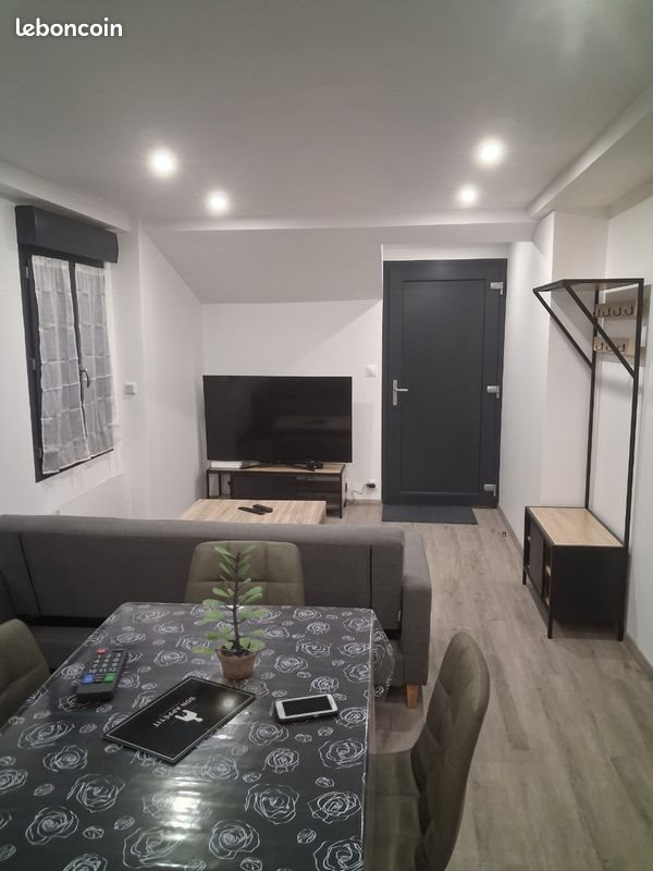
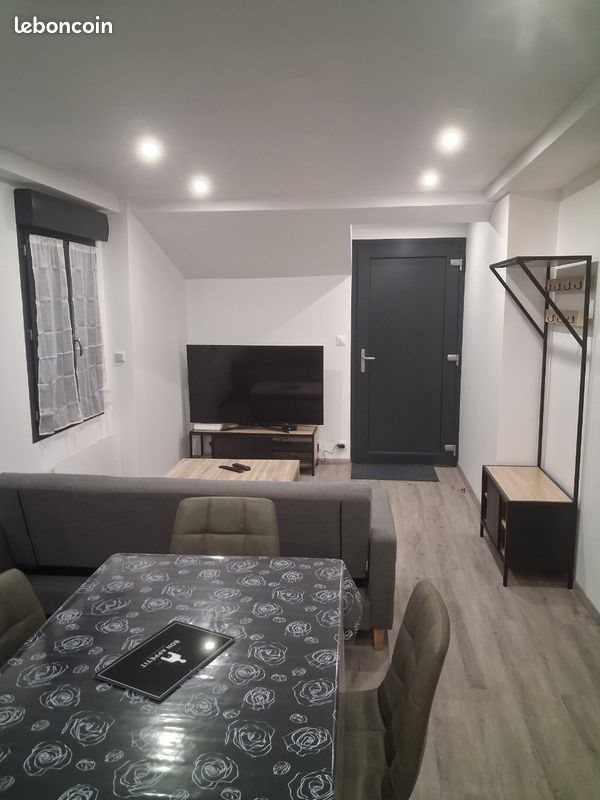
- cell phone (306, 707)
- plant (231, 610)
- remote control (103, 672)
